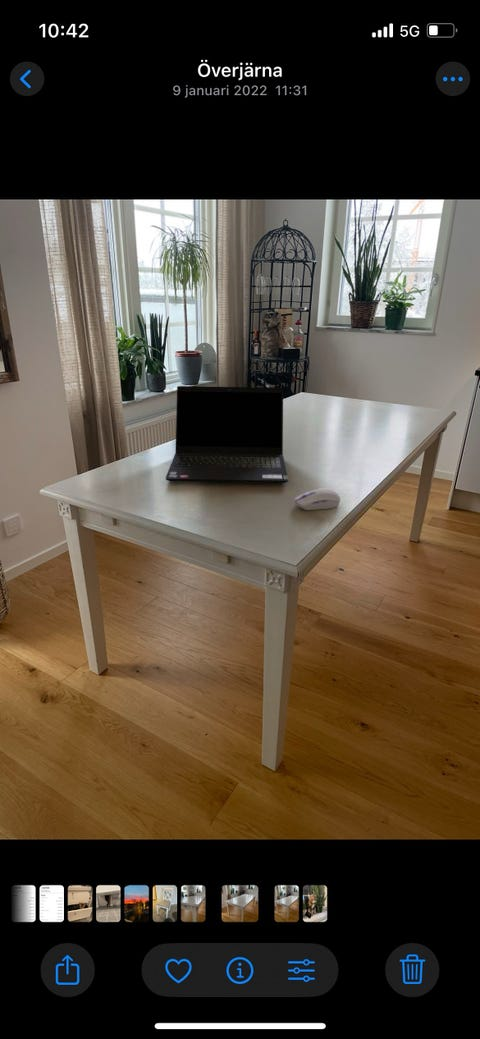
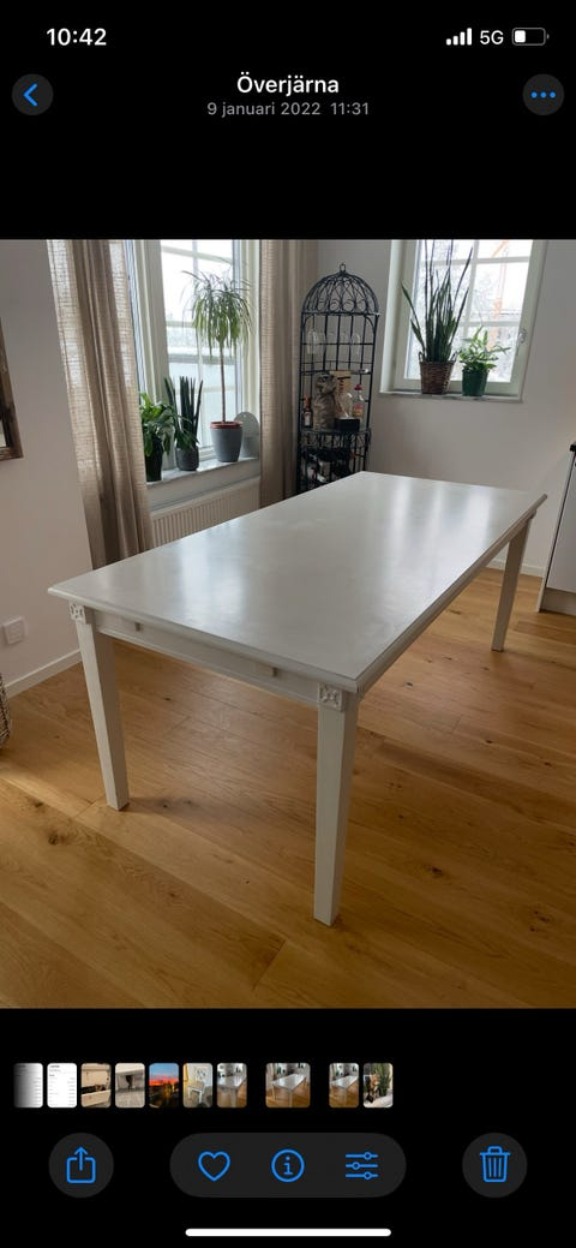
- laptop computer (228, 432)
- computer mouse (318, 497)
